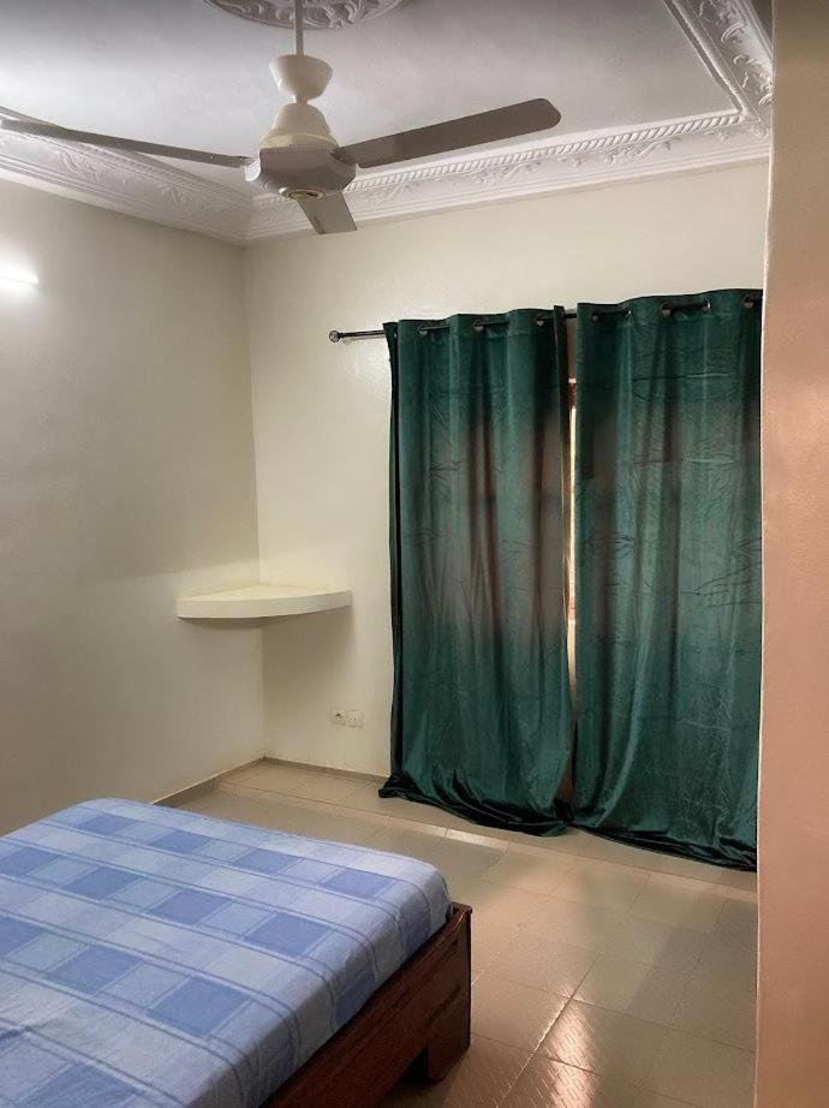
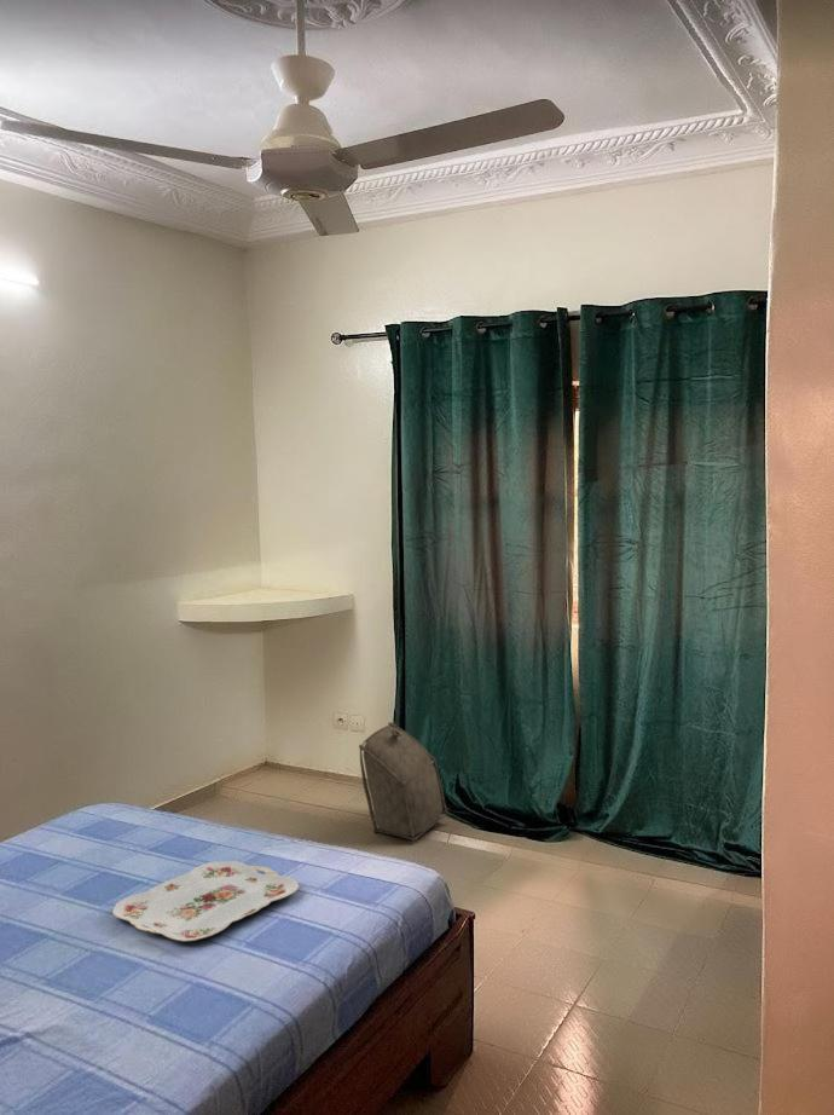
+ serving tray (208, 899)
+ backpack (405, 778)
